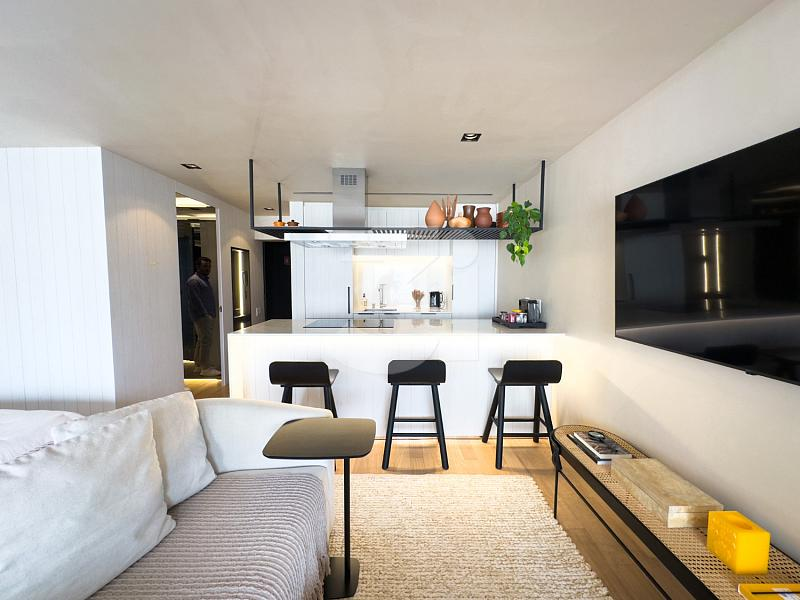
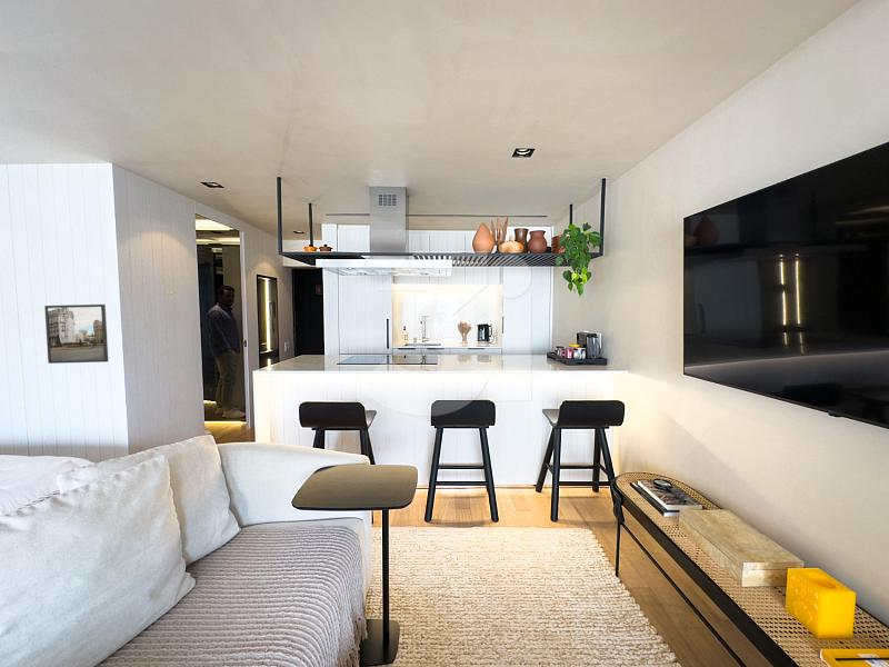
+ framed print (77, 334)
